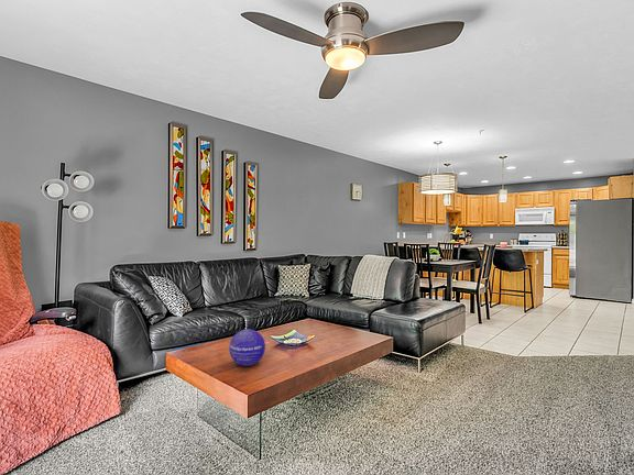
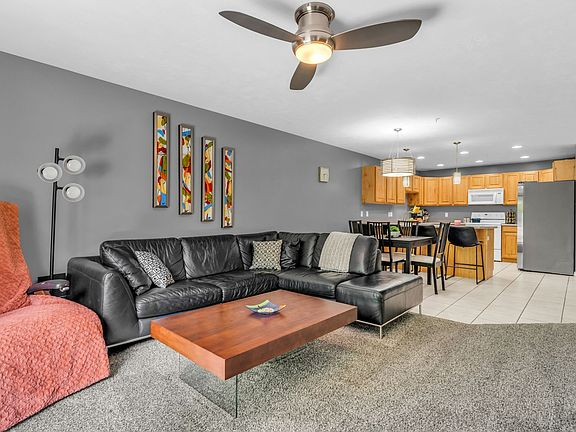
- decorative ball (247, 346)
